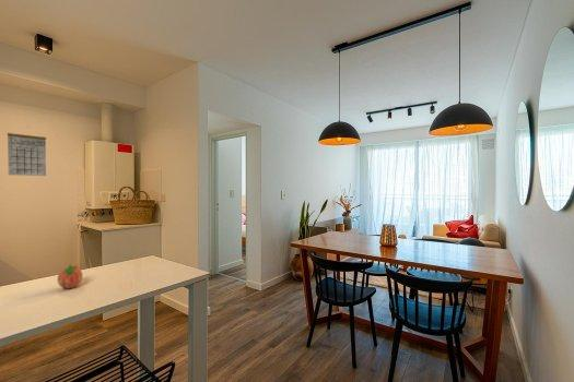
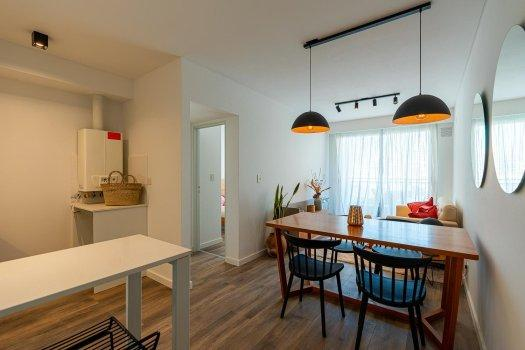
- calendar (27, 151)
- fruit (70, 275)
